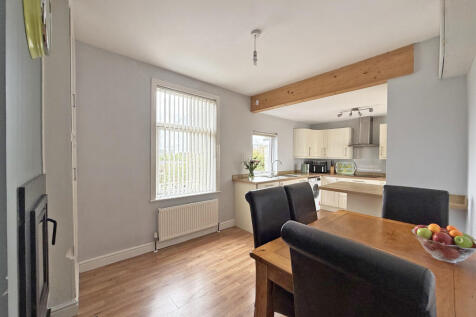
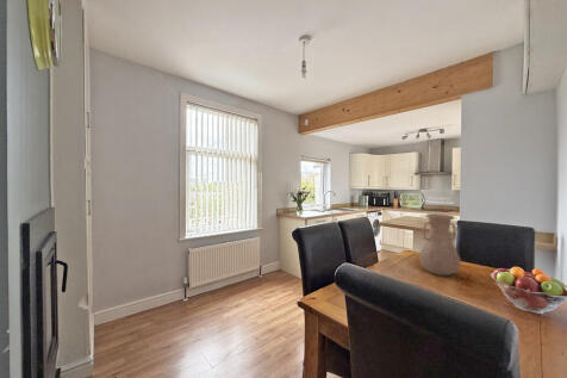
+ vase (438, 243)
